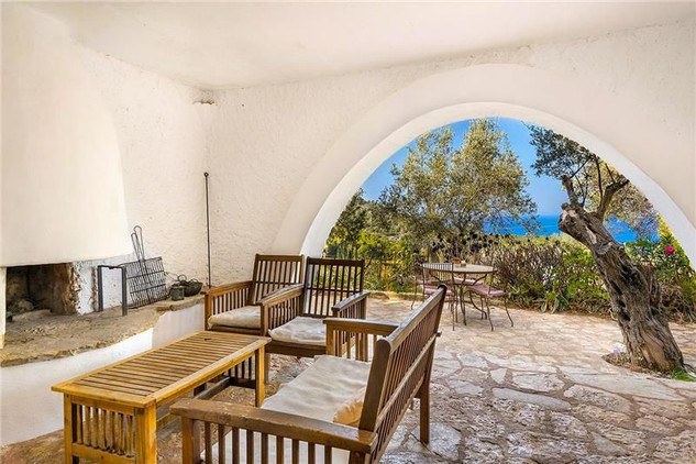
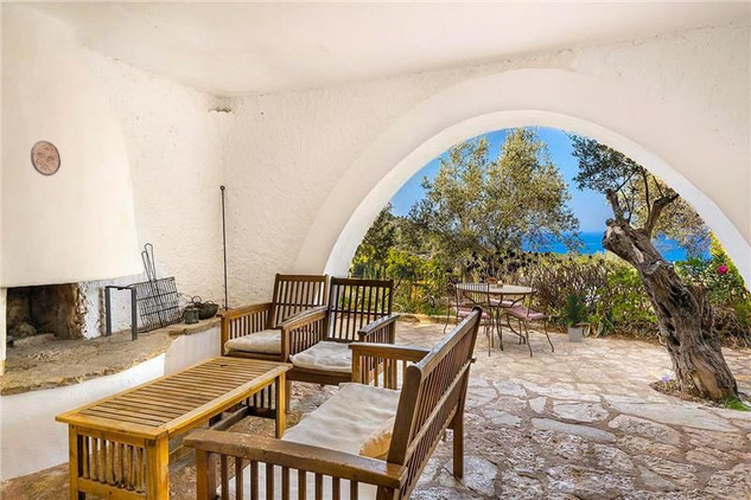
+ decorative medallion (45, 159)
+ indoor plant (573, 315)
